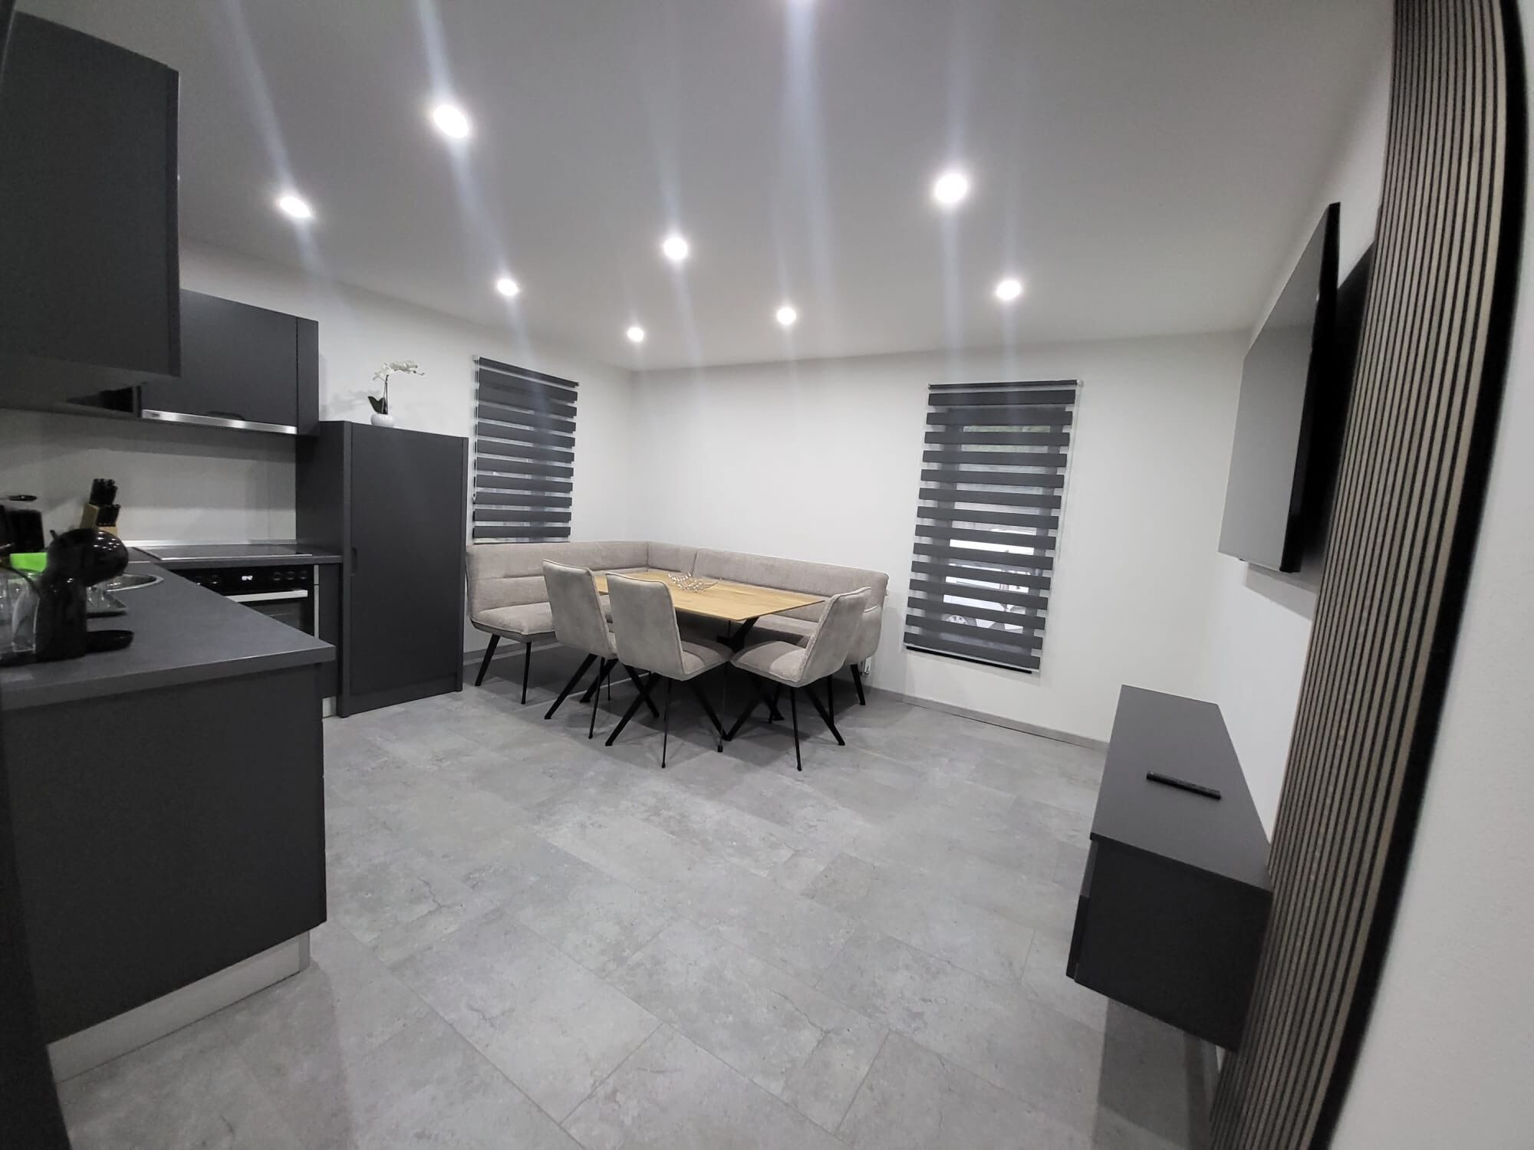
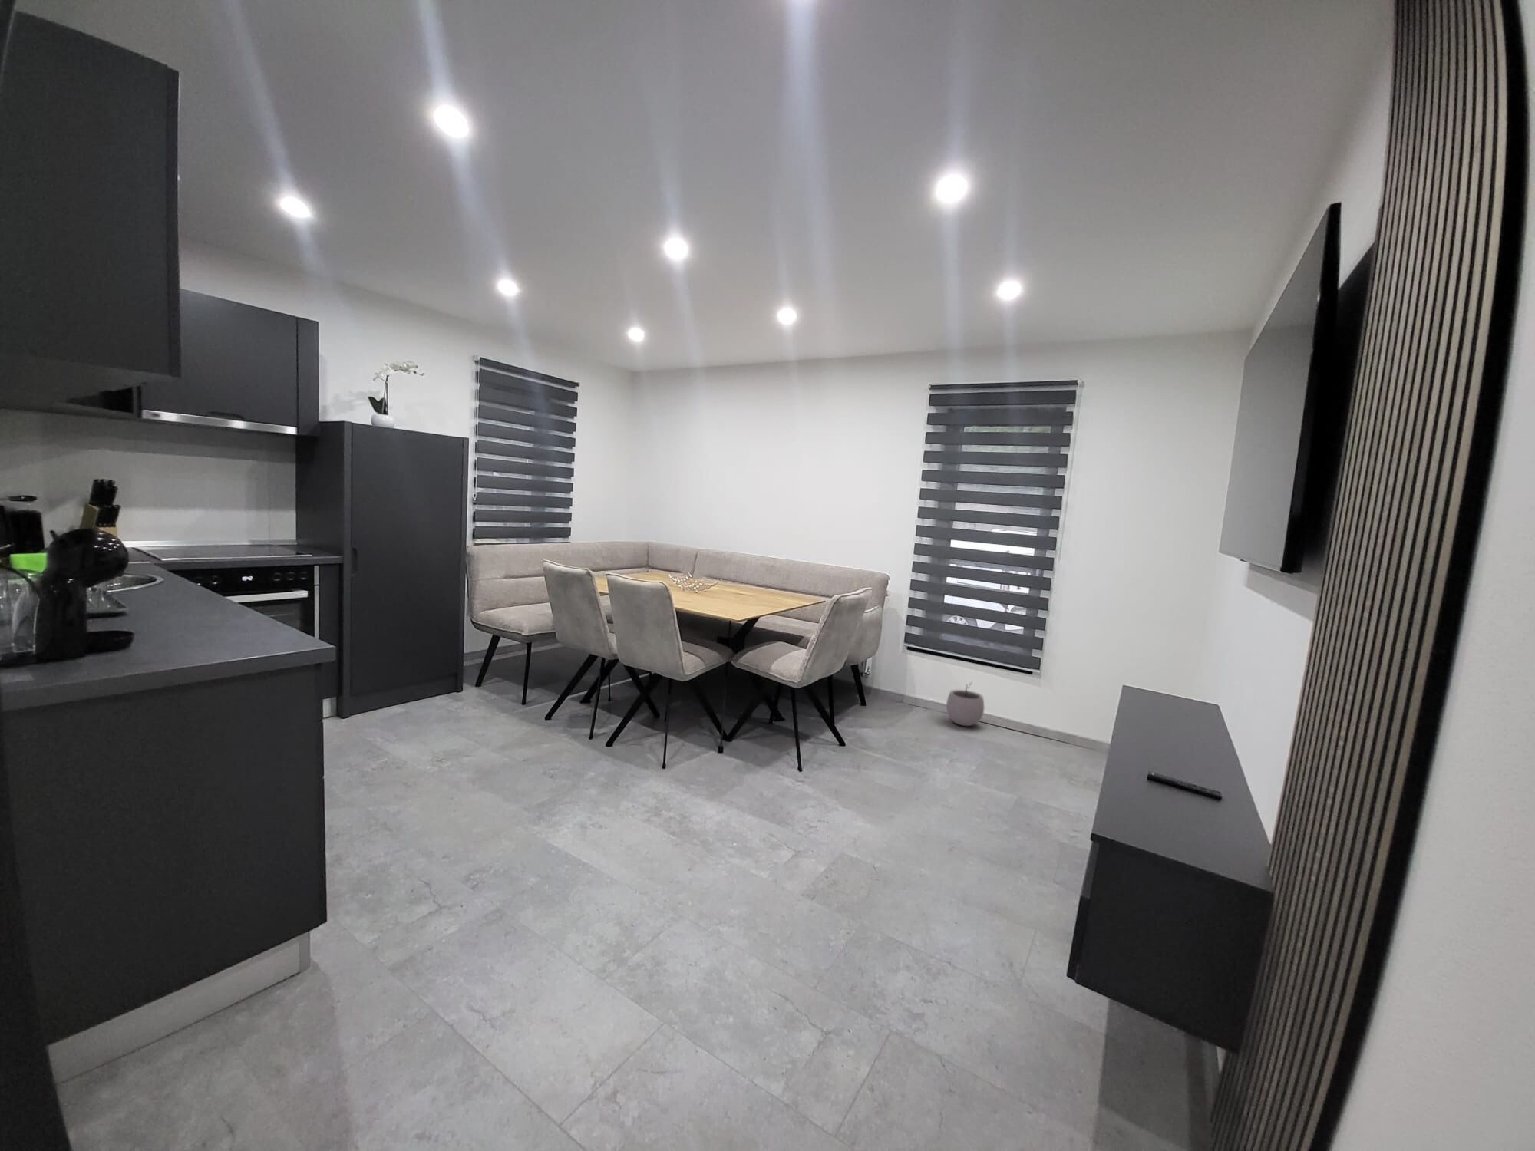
+ plant pot (966, 702)
